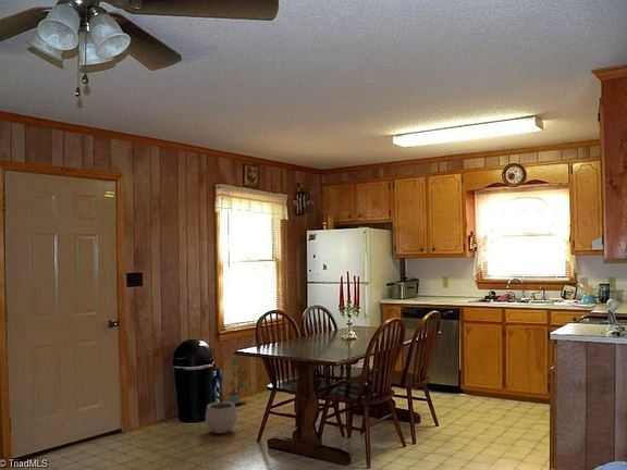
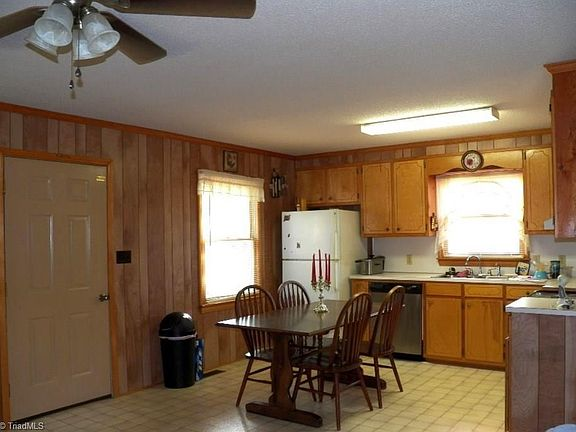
- potted plant (238, 379)
- plant pot (221, 412)
